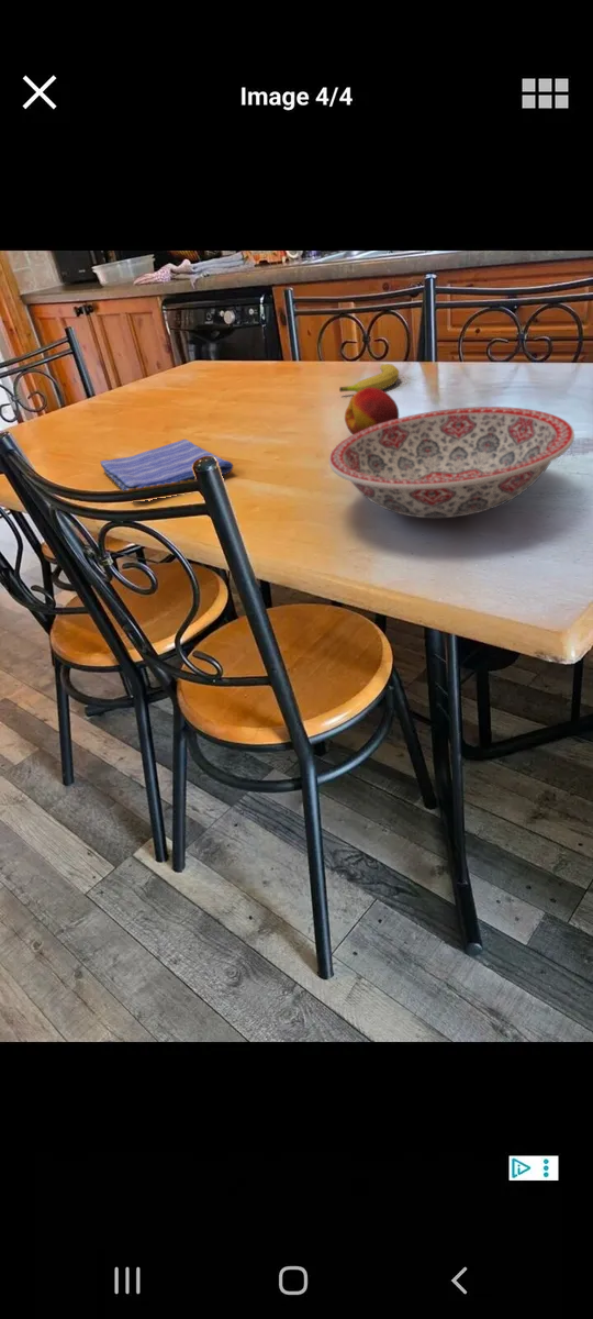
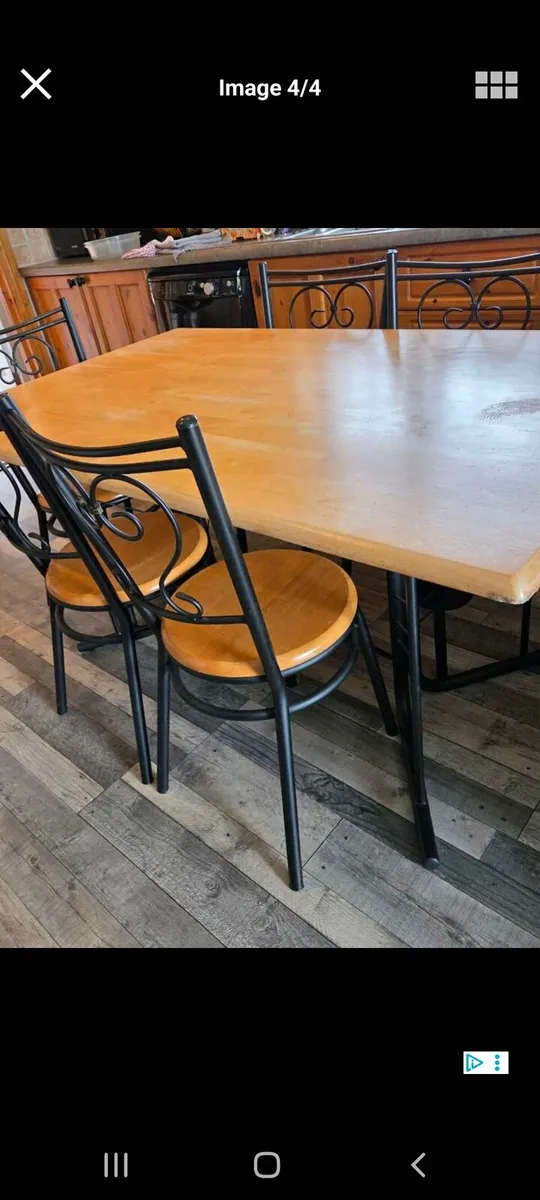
- dish towel (163, 464)
- fruit (369, 379)
- fruit (371, 413)
- ceramic bowl (448, 473)
